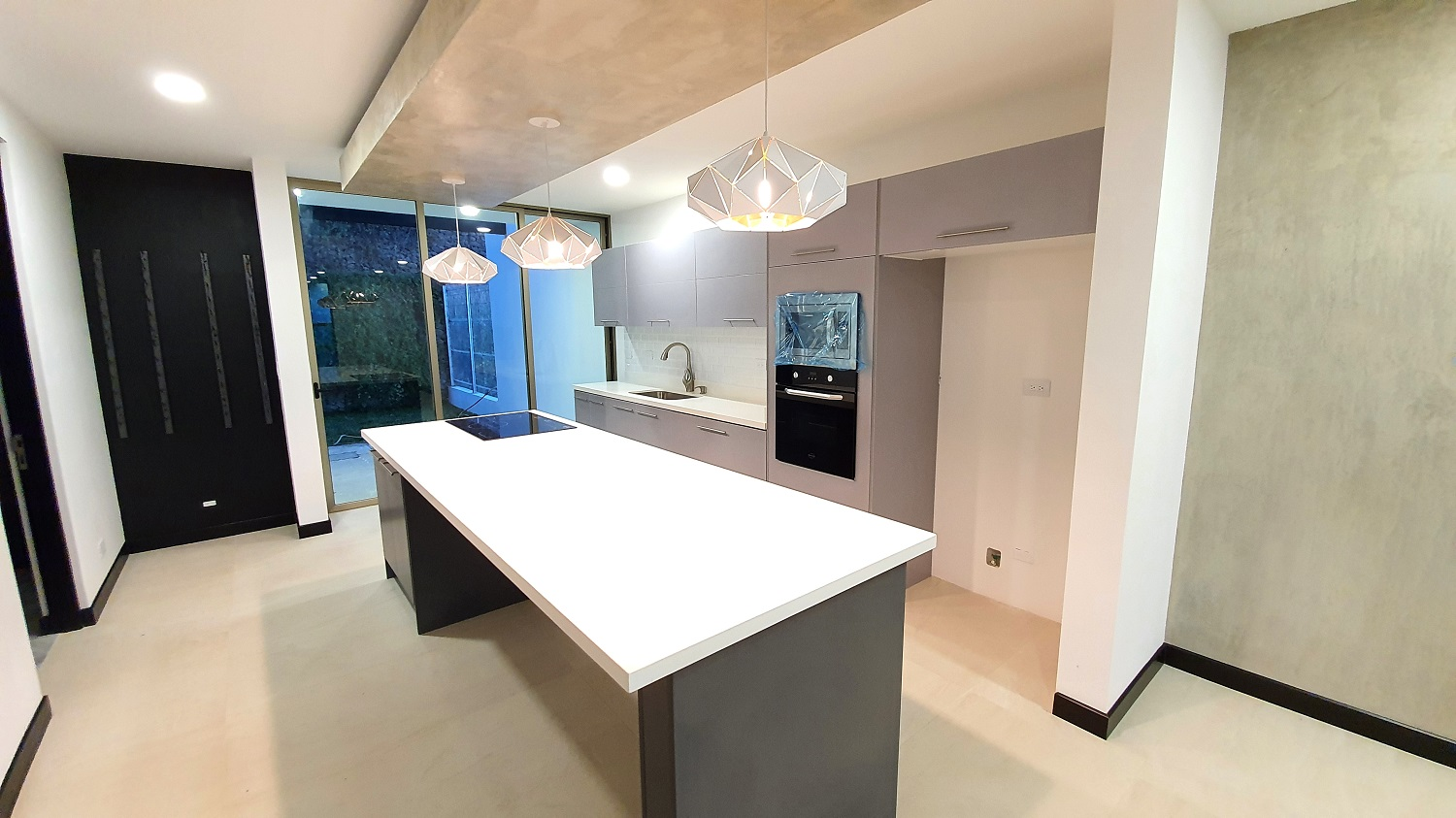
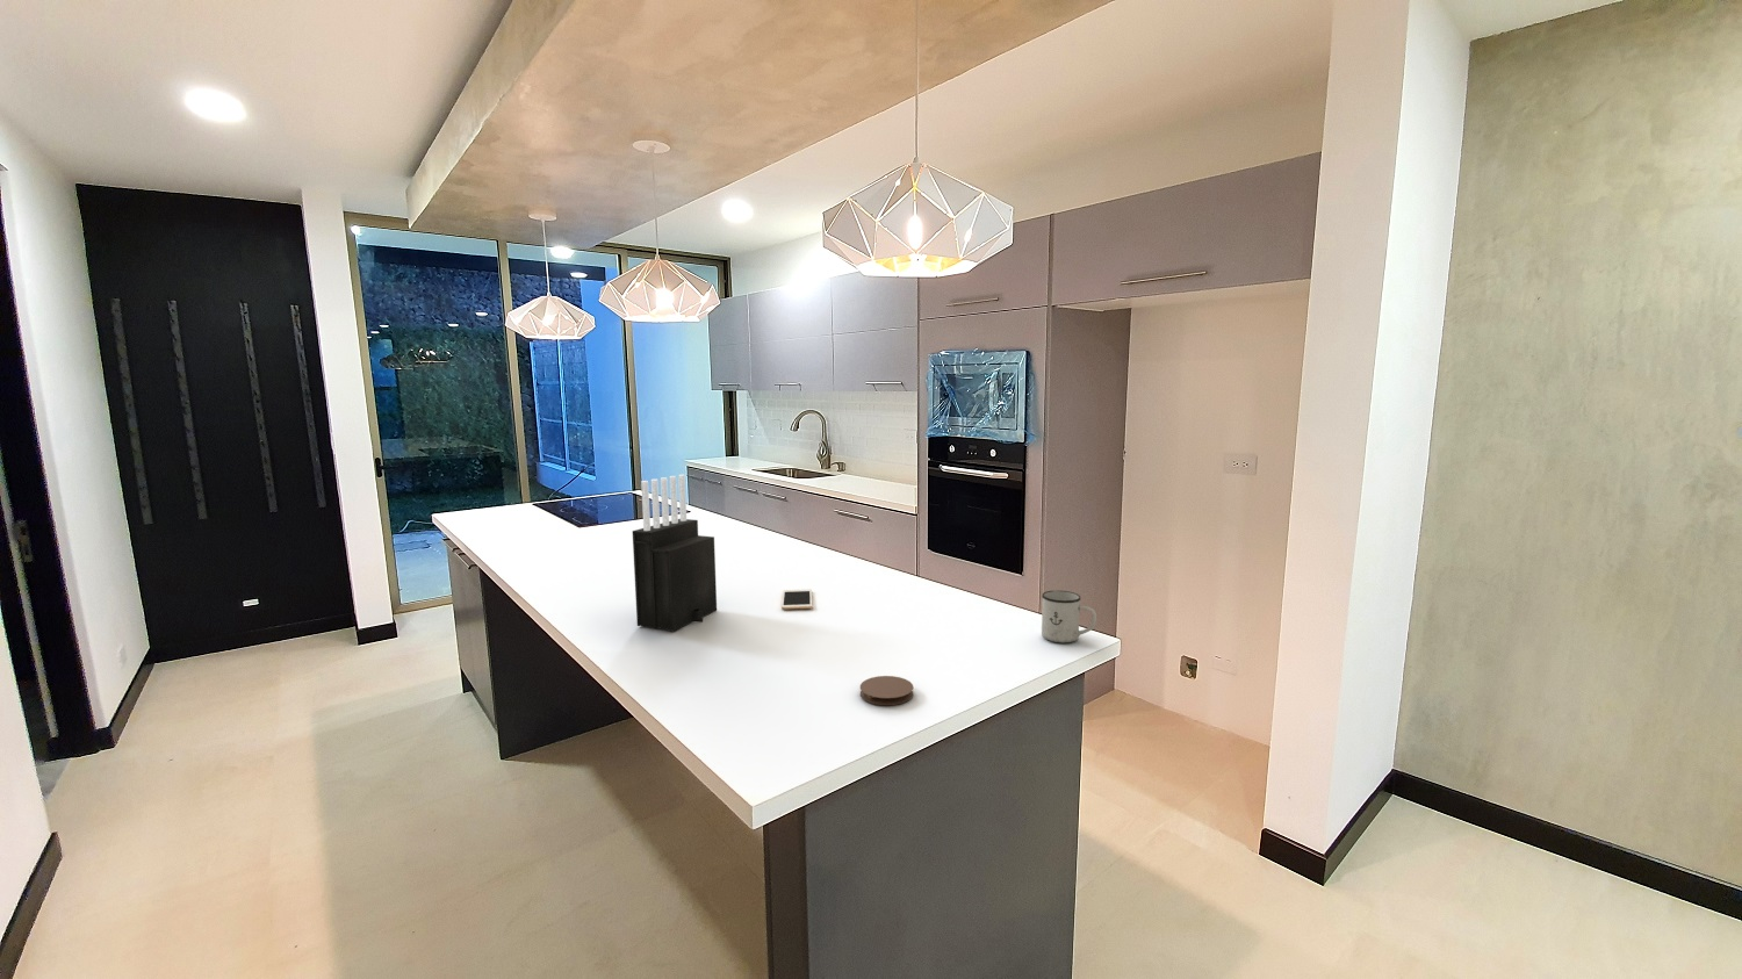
+ coaster (887, 689)
+ cell phone (797, 598)
+ knife block (678, 549)
+ mug (1068, 616)
